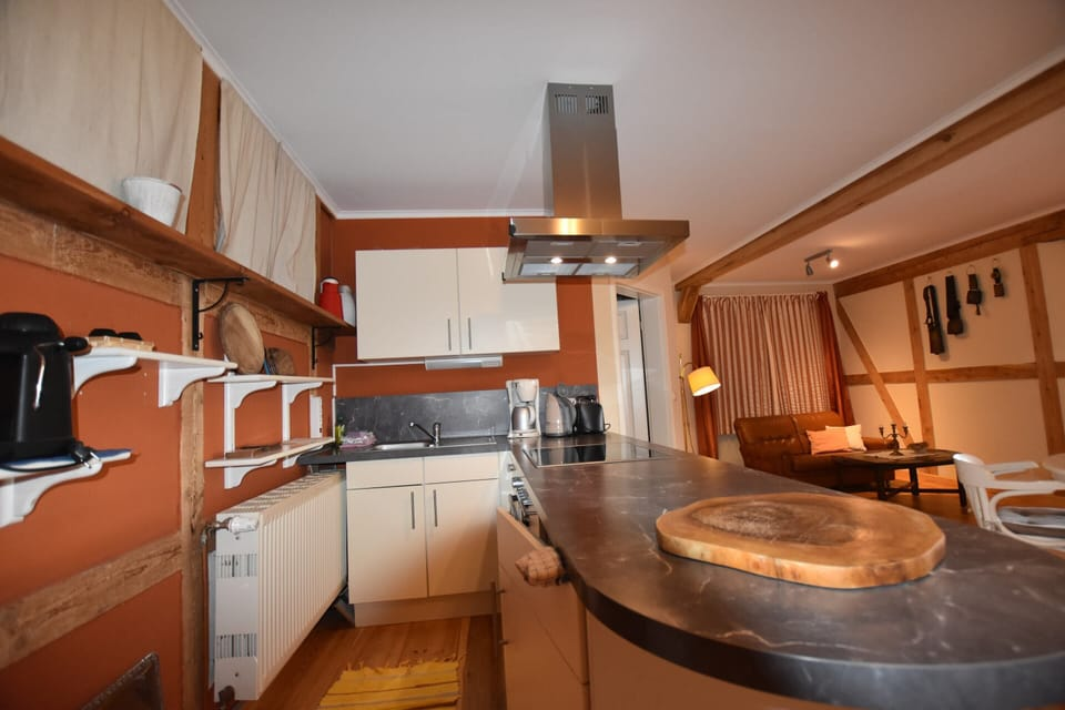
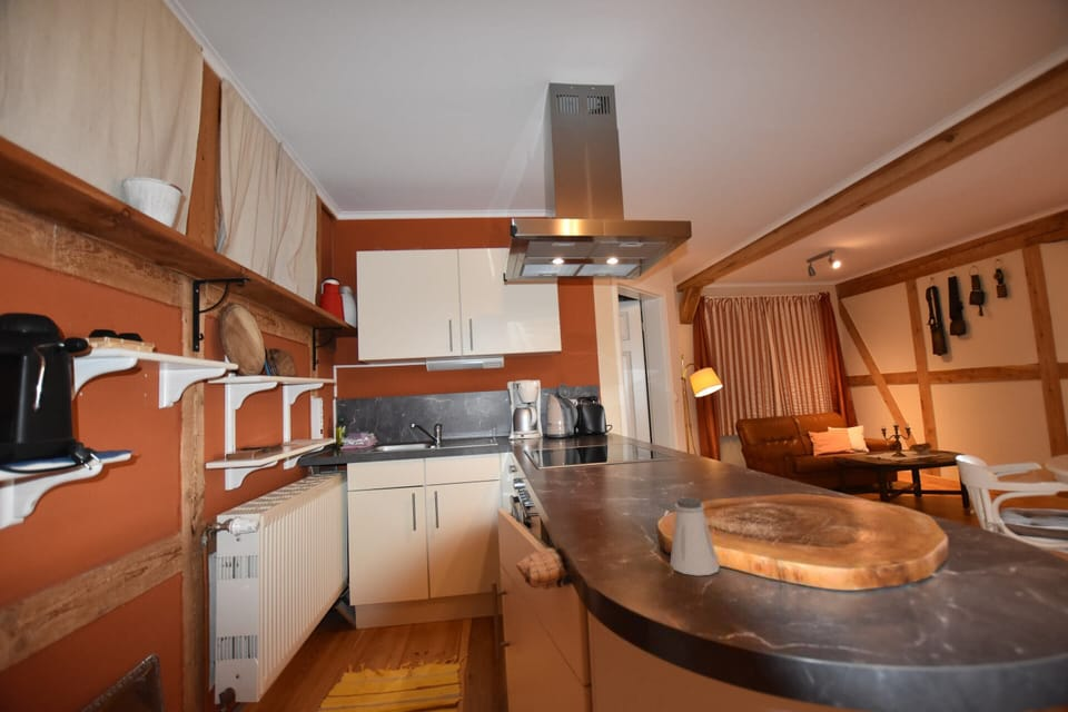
+ saltshaker (691, 533)
